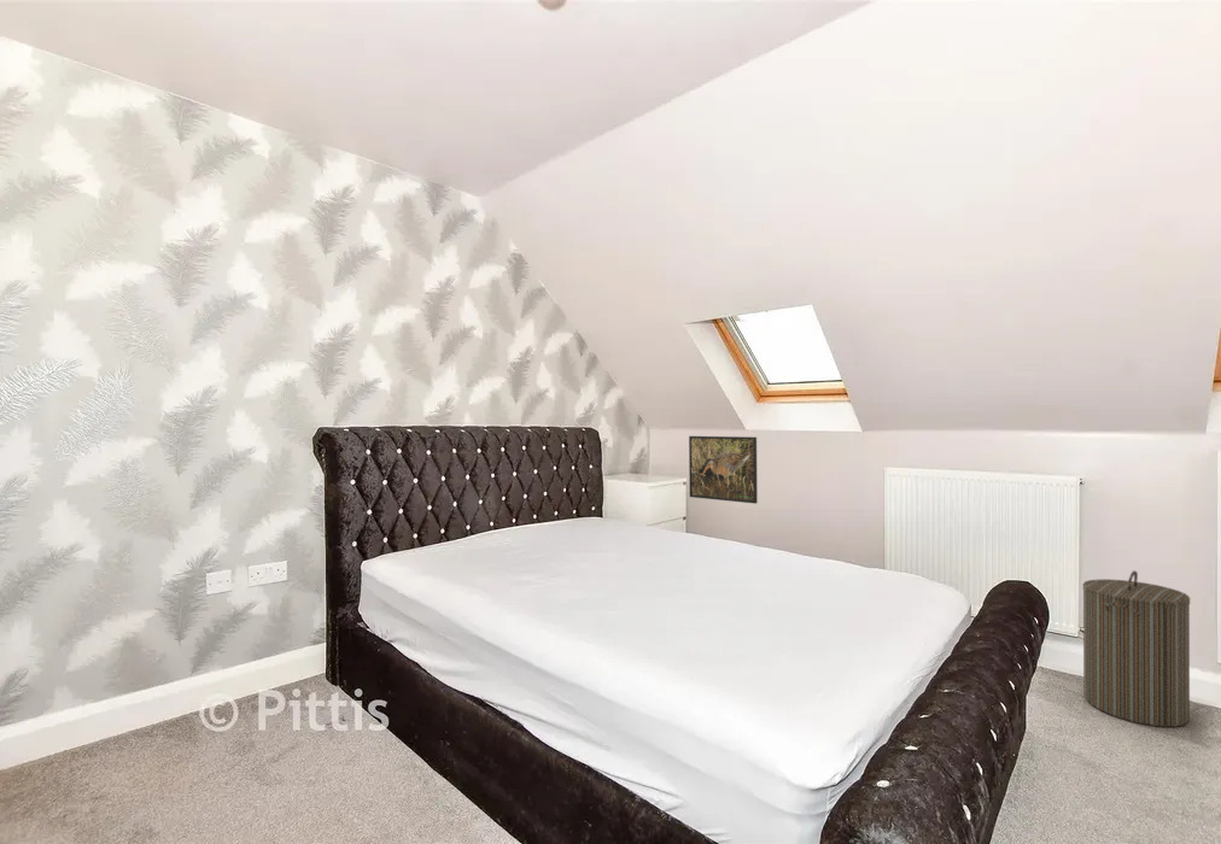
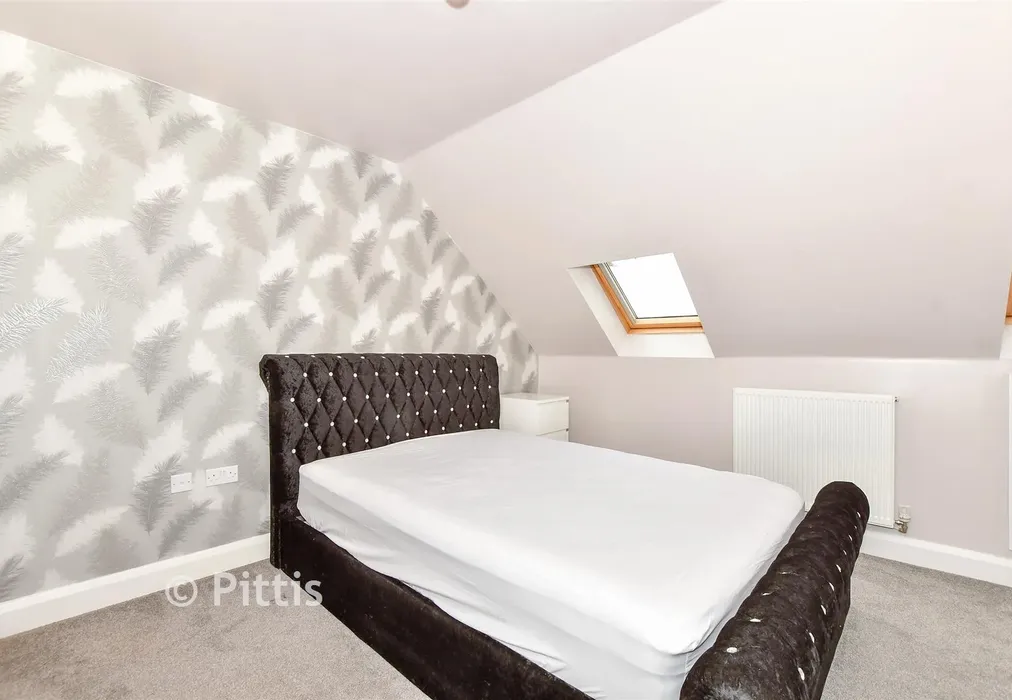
- laundry hamper (1134, 639)
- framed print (722, 468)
